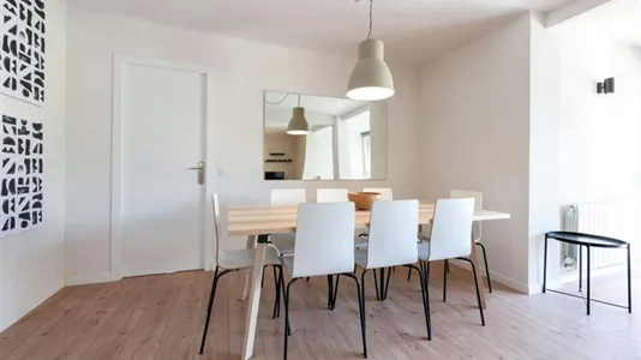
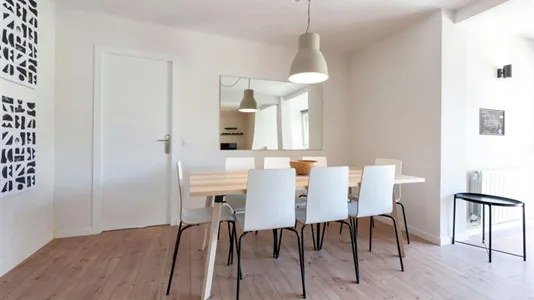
+ wall art (492, 122)
